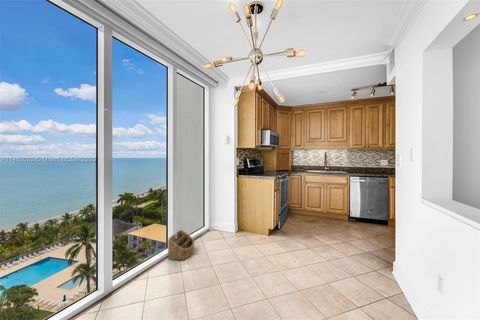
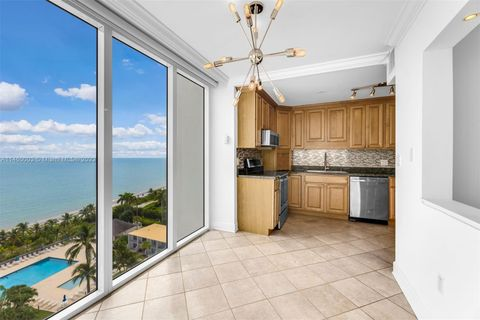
- basket (182, 244)
